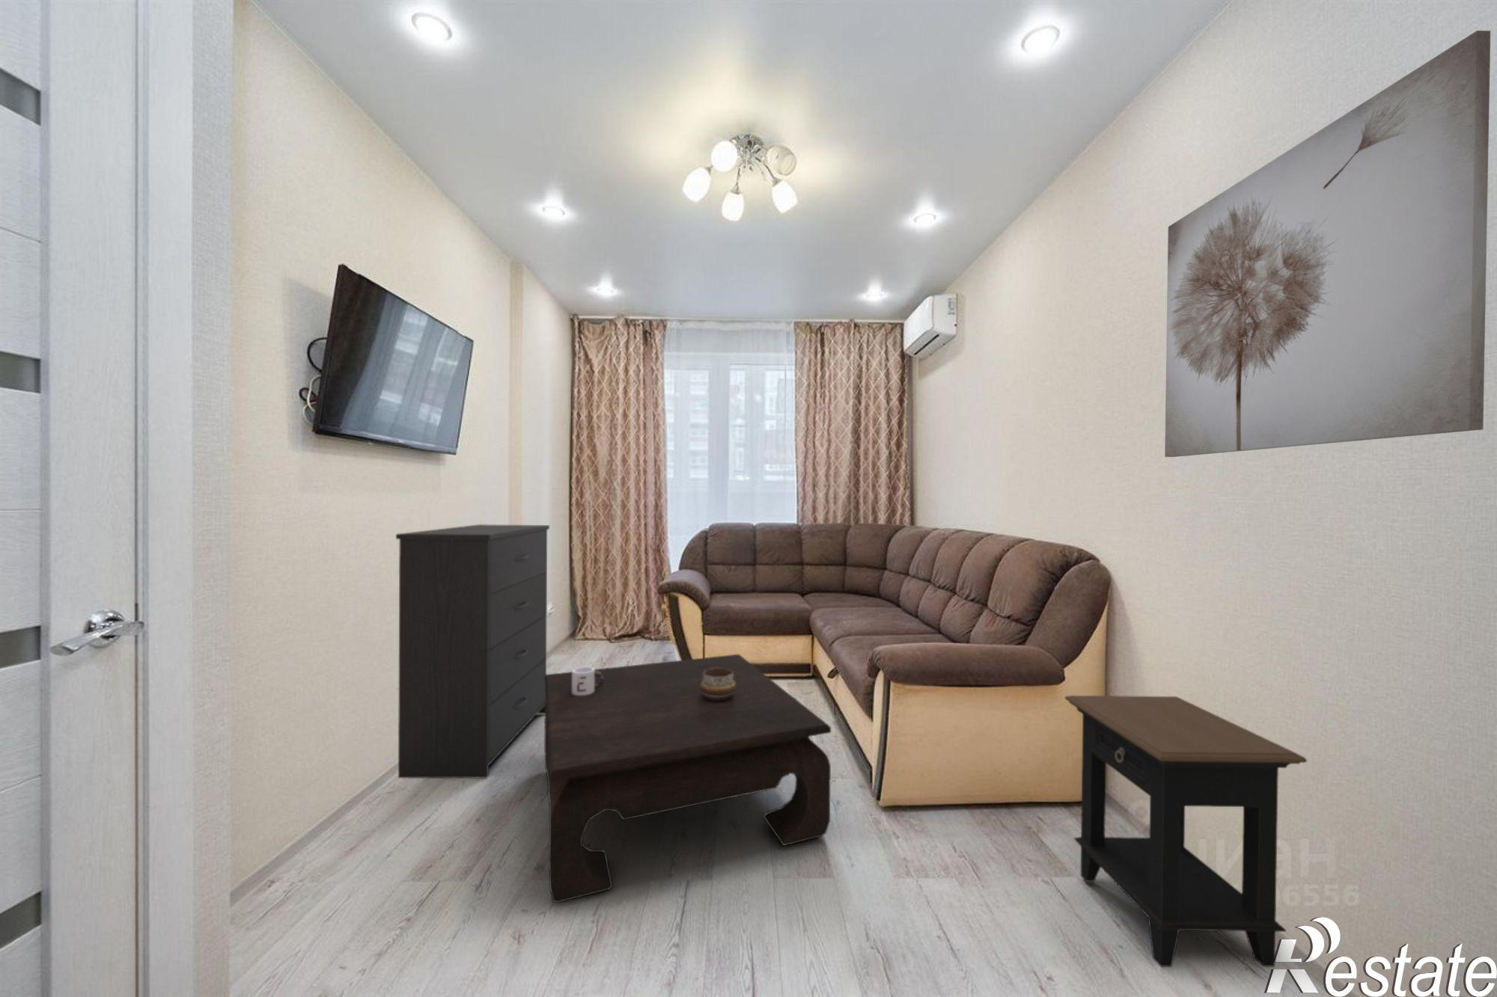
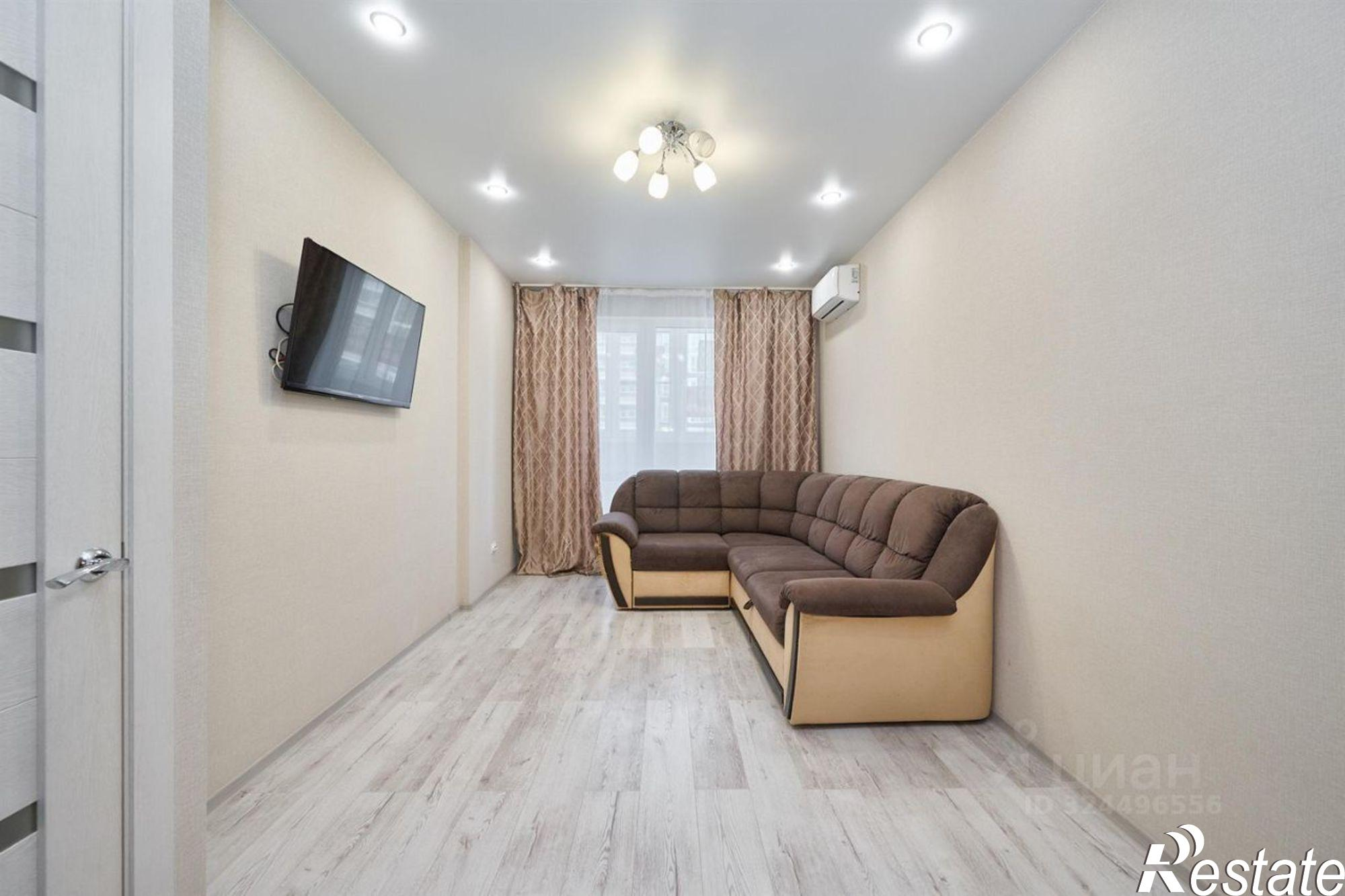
- decorative bowl (718, 683)
- wall art (1283, 300)
- dresser (483, 635)
- side table (1169, 819)
- mug (588, 679)
- coffee table (671, 748)
